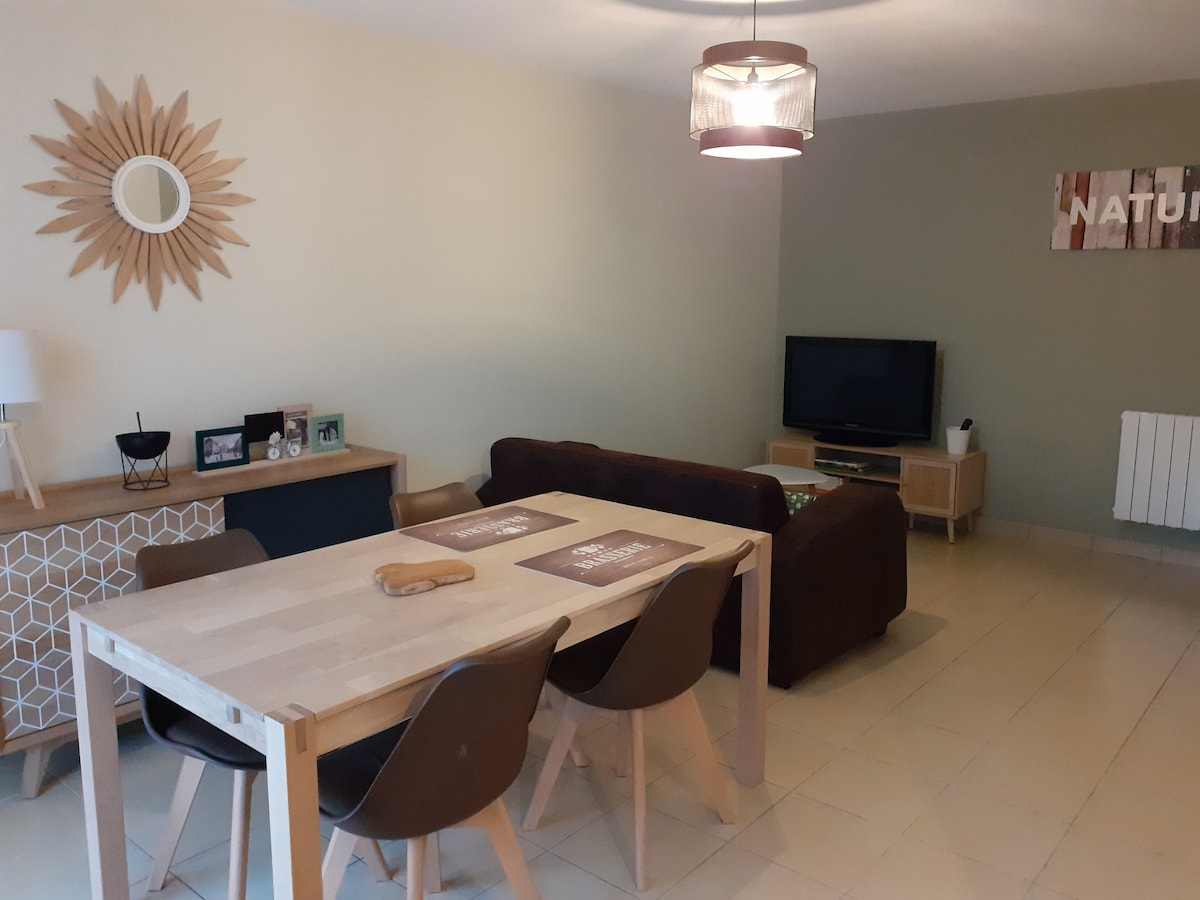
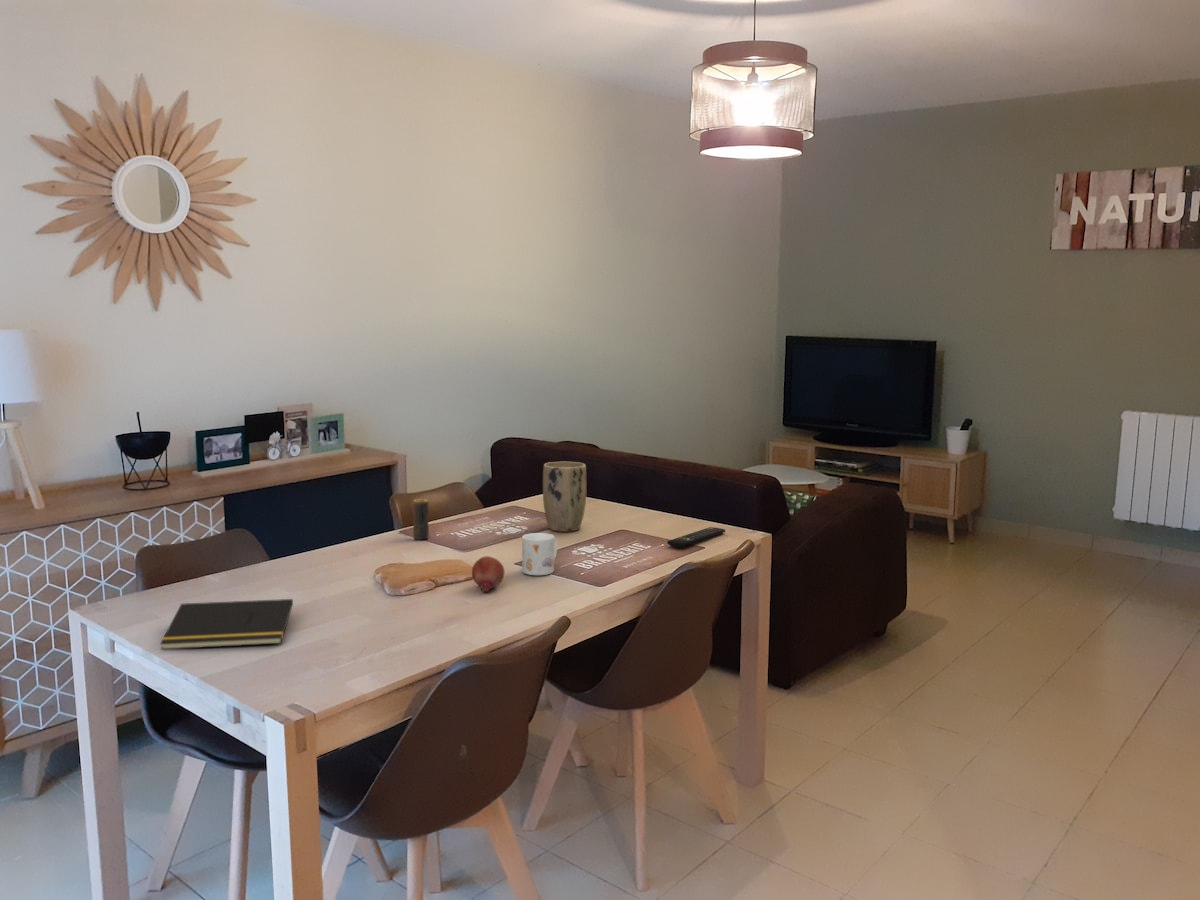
+ mug (542, 552)
+ candle (421, 519)
+ plant pot (564, 496)
+ fruit (488, 572)
+ notepad (229, 622)
+ remote control (697, 537)
